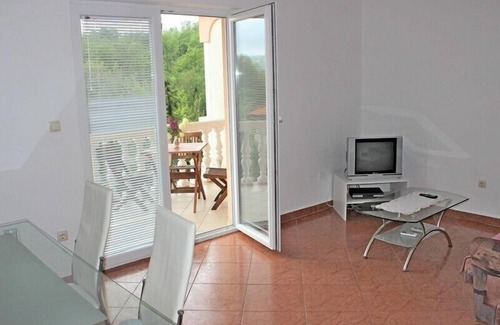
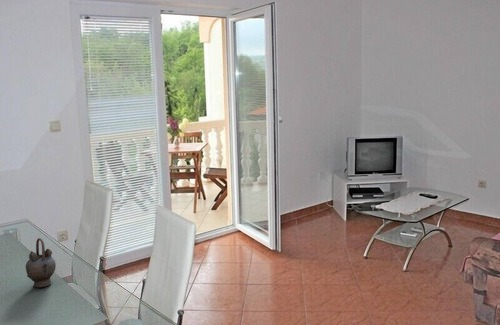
+ teapot (41, 262)
